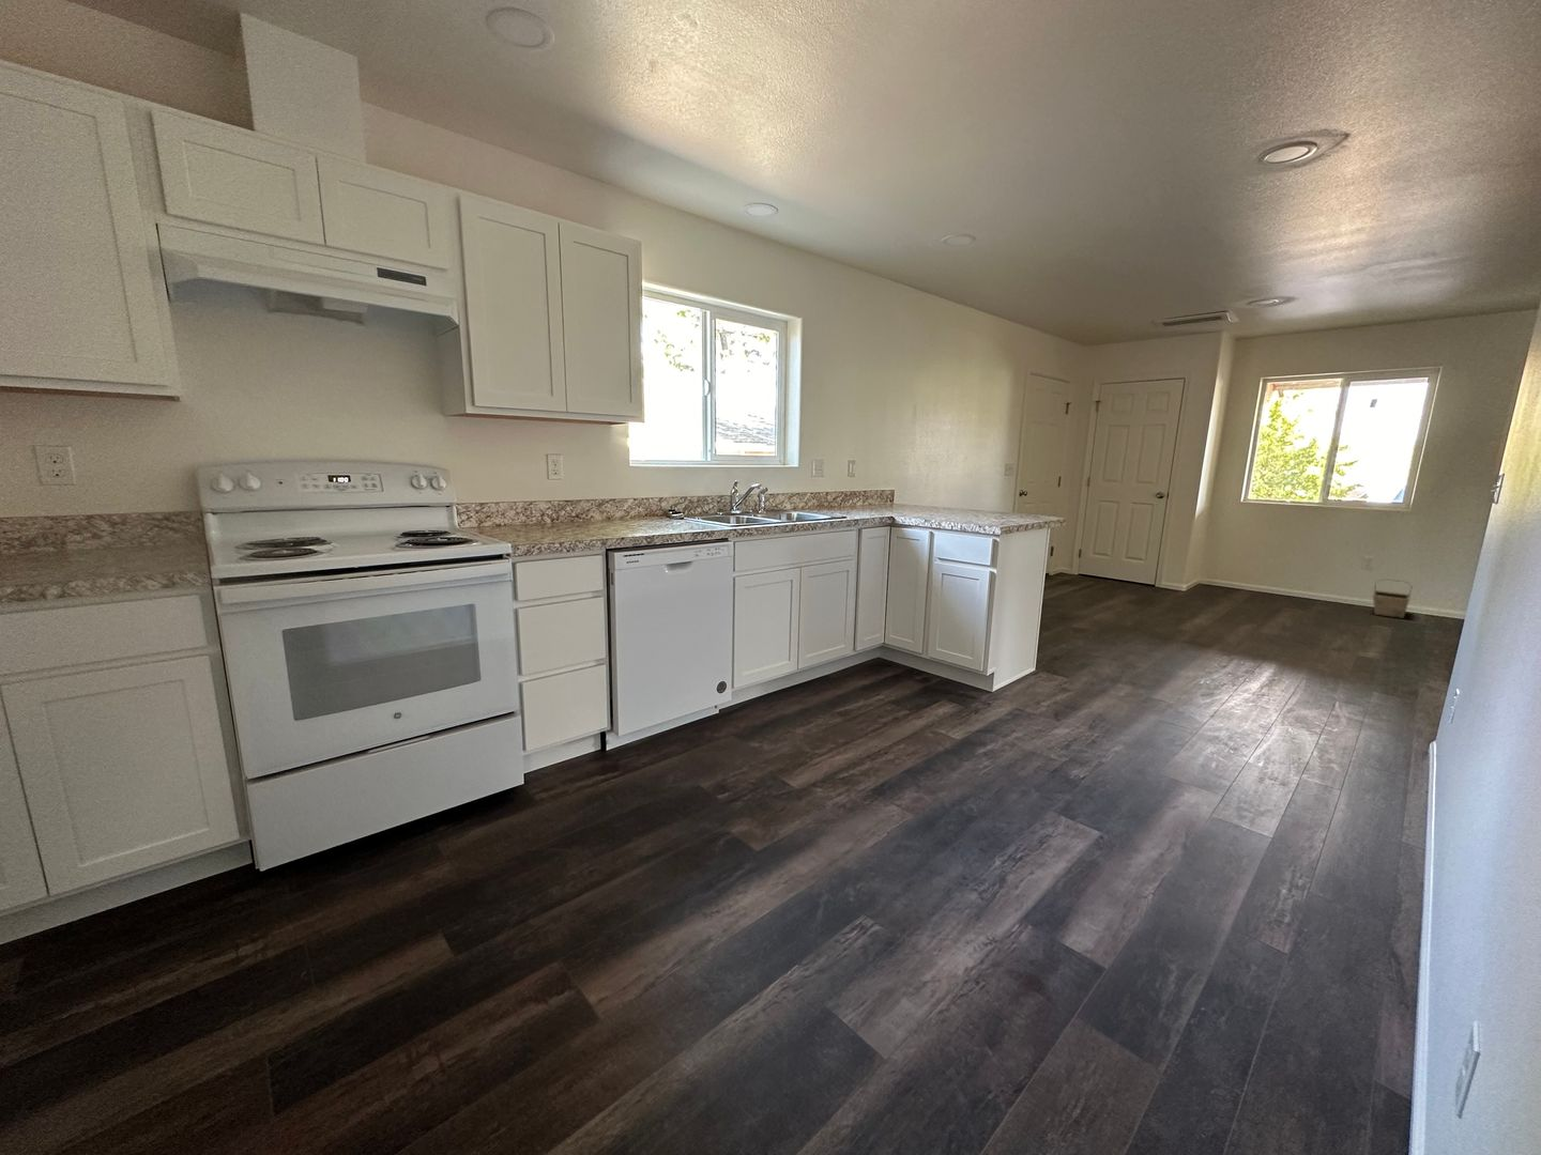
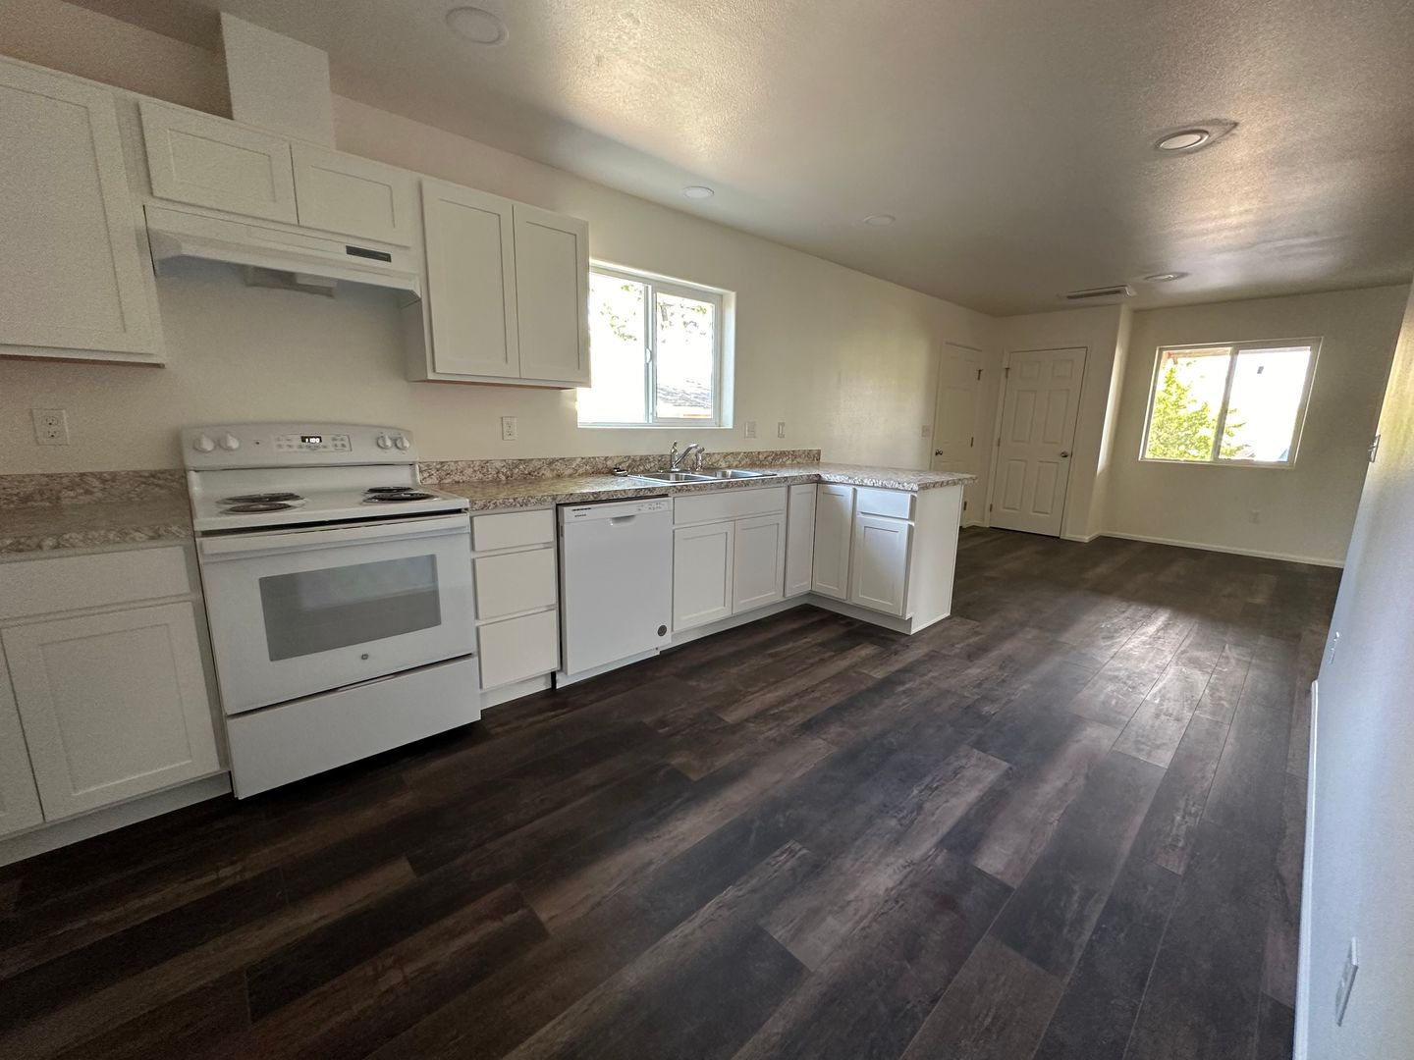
- basket (1391, 597)
